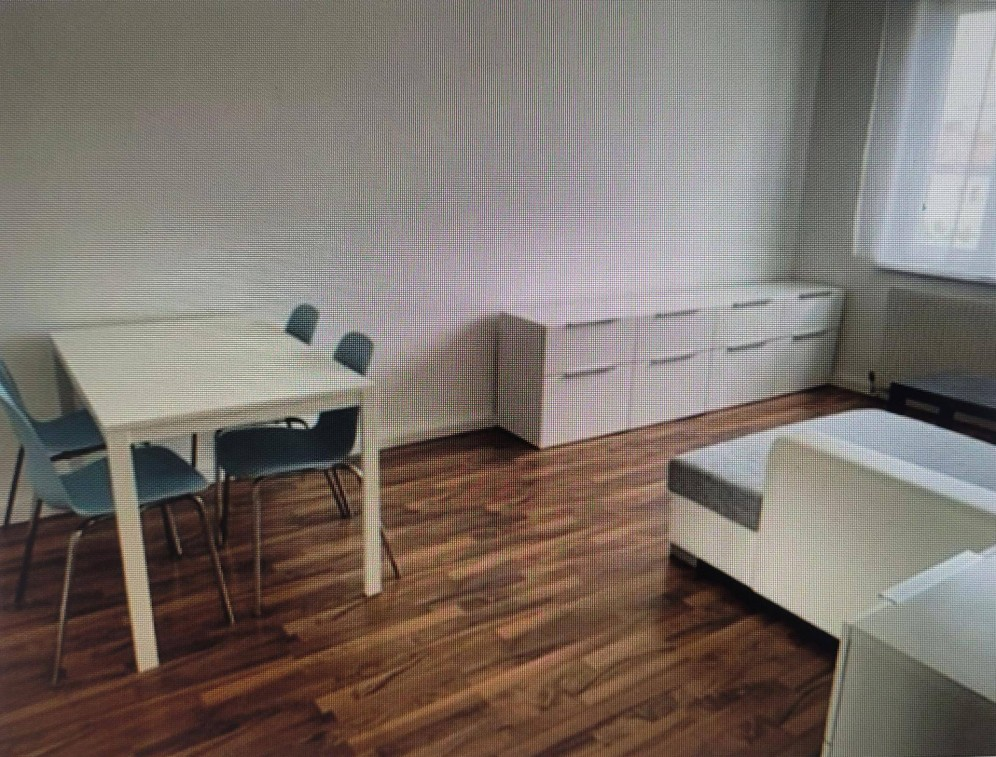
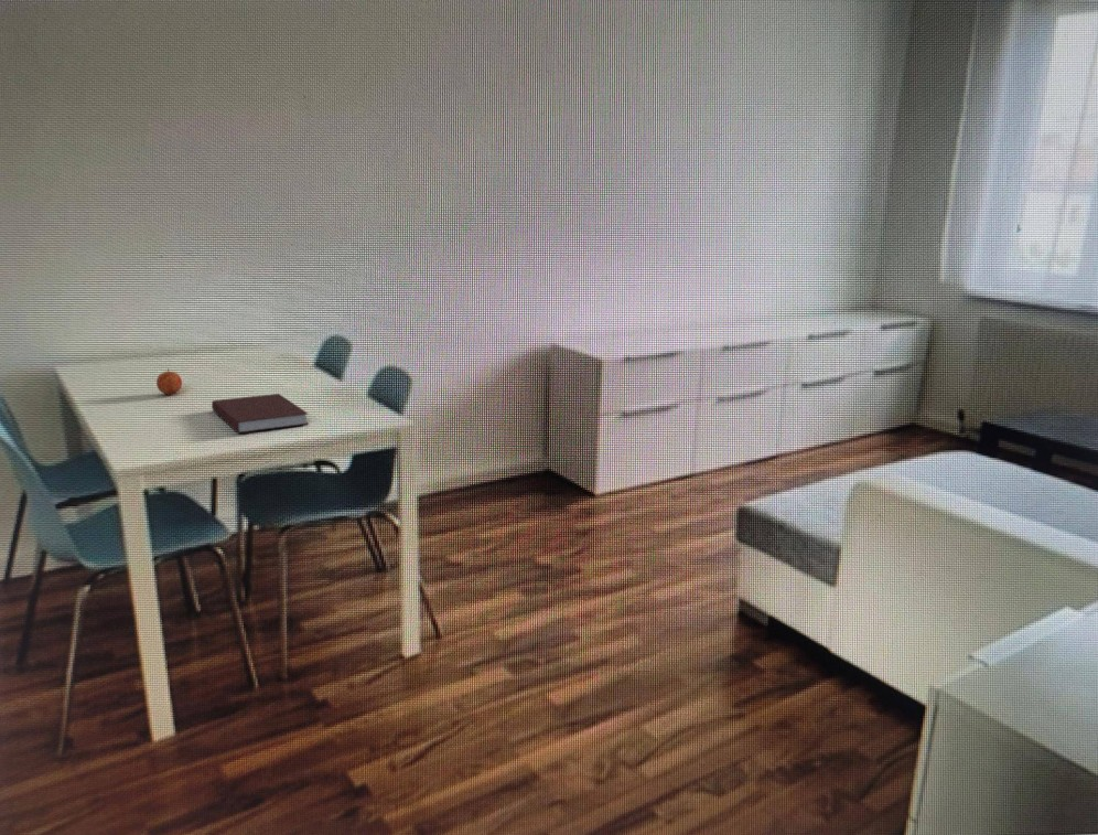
+ fruit (169, 381)
+ notebook (259, 411)
